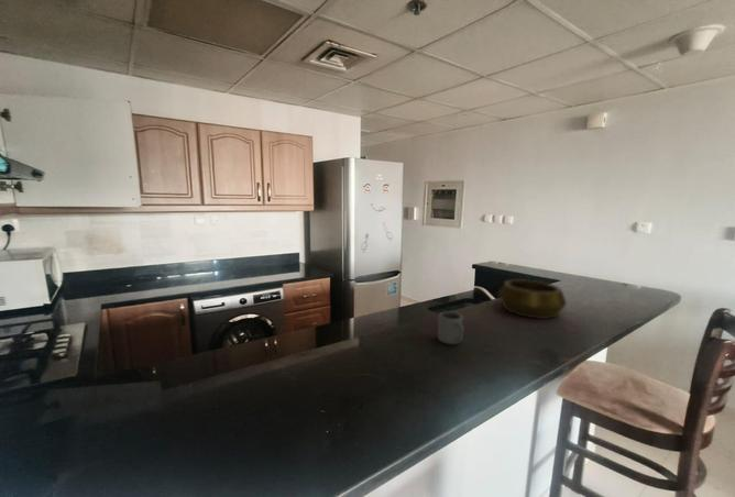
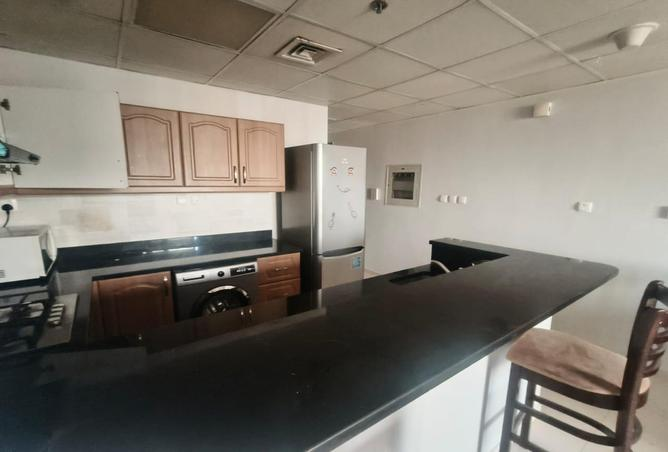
- decorative bowl (530, 297)
- cup (452, 329)
